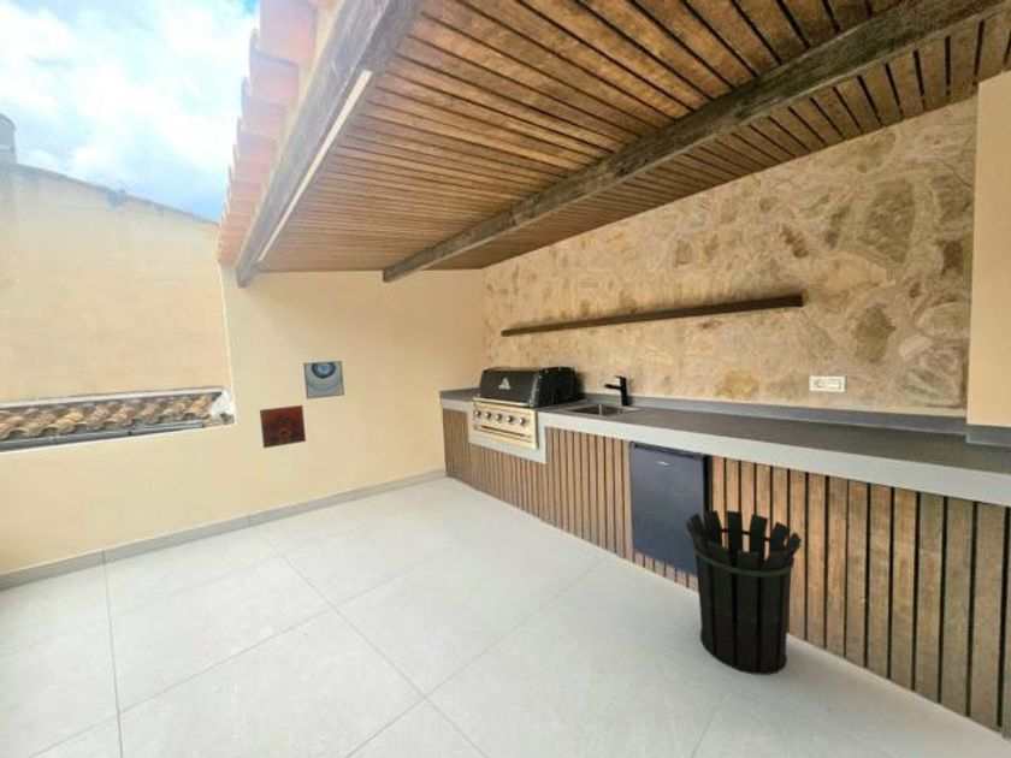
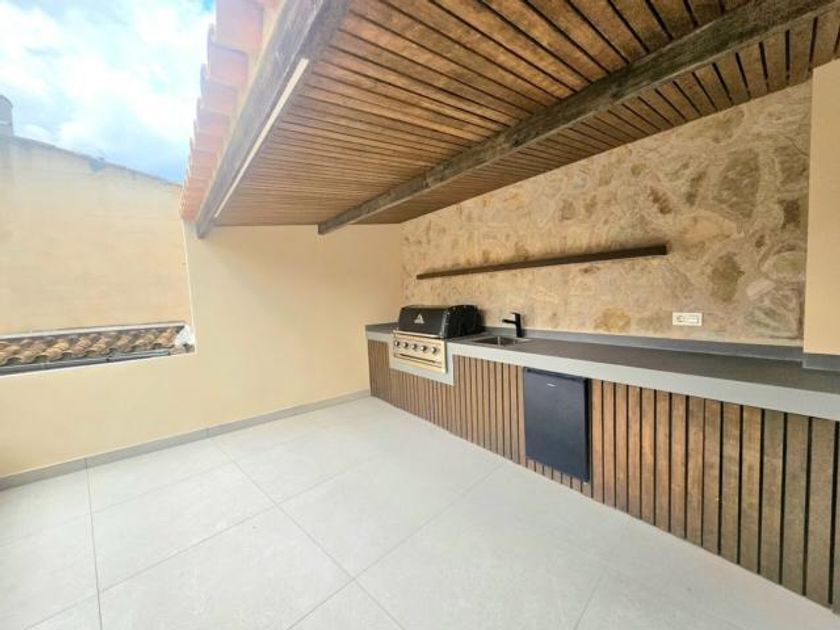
- decorative tile (283, 426)
- waste bin (740, 587)
- wall art (324, 379)
